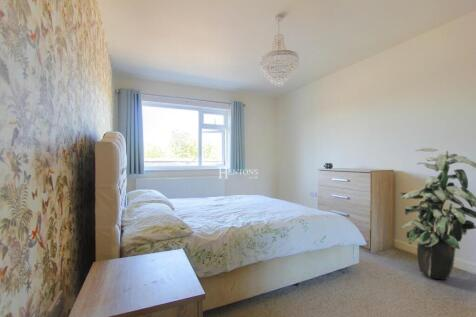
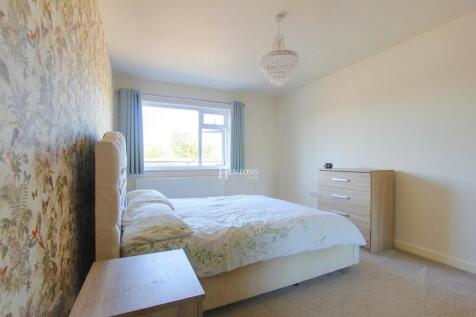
- indoor plant (435, 211)
